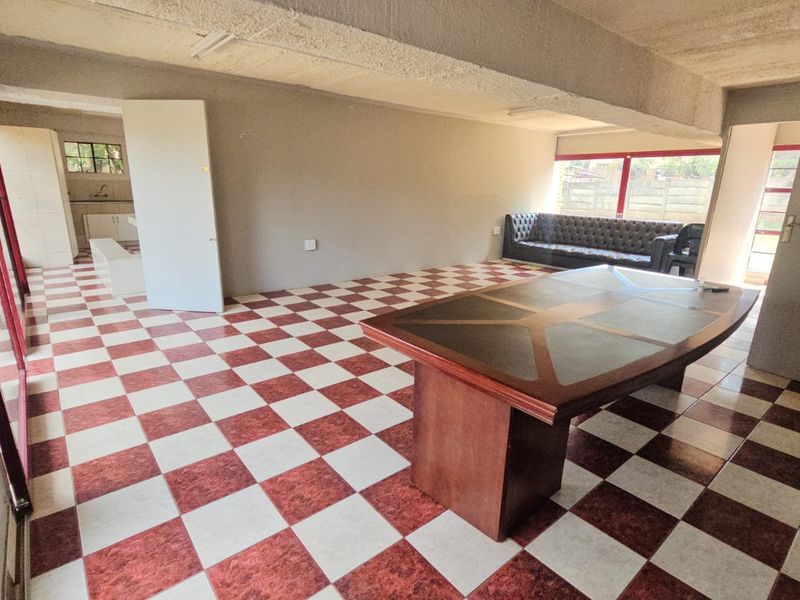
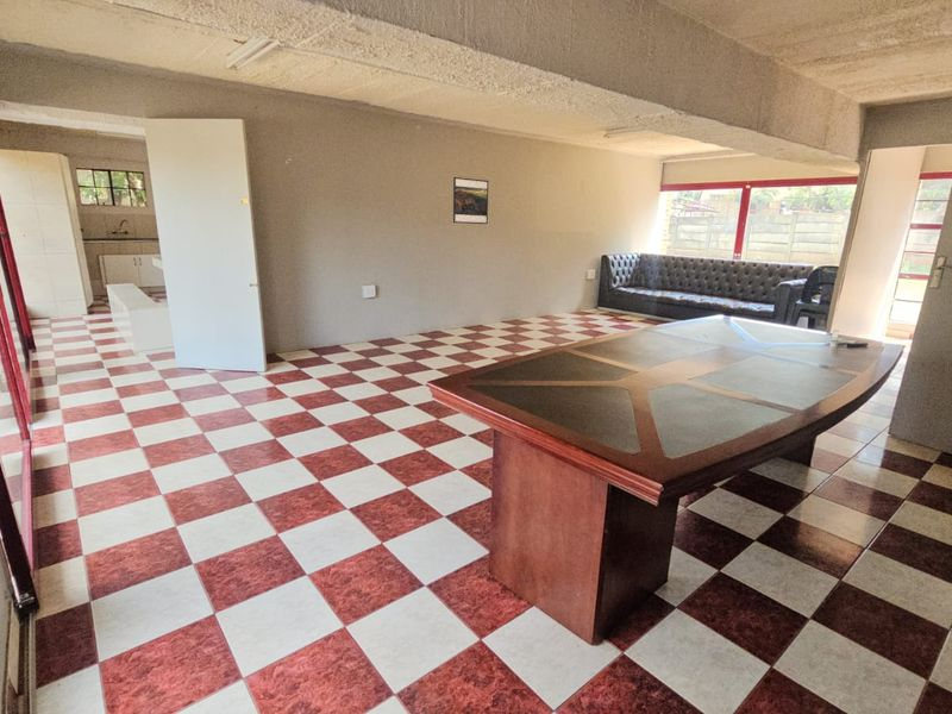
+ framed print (470, 201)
